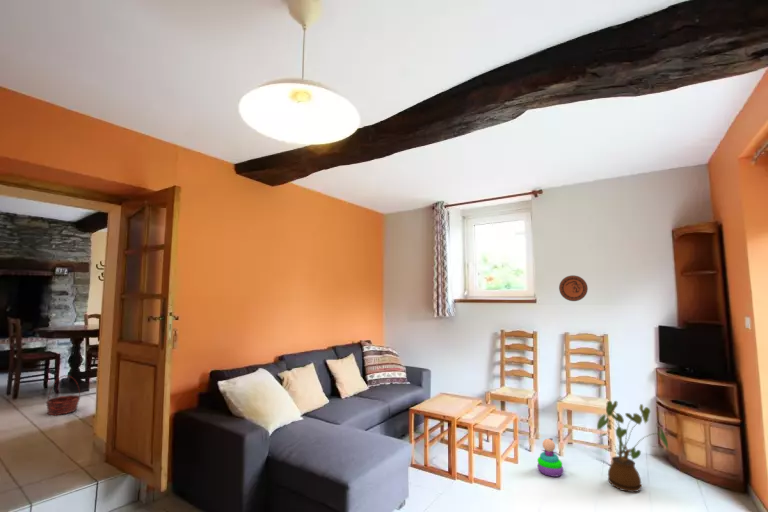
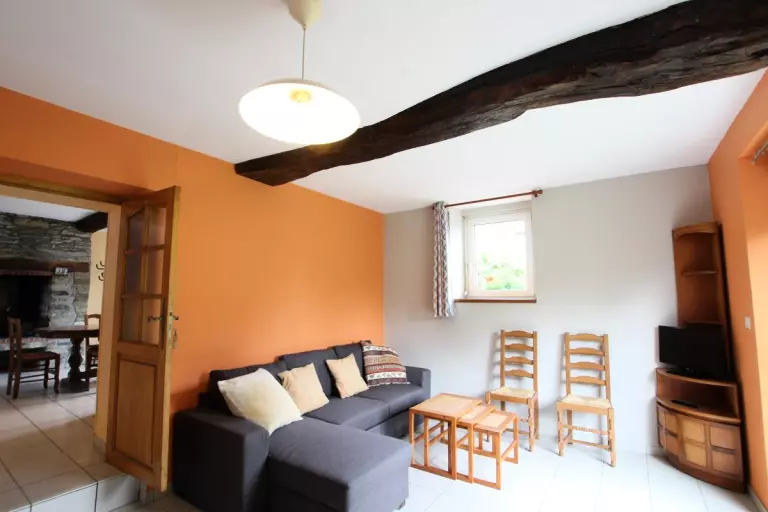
- basket (63, 396)
- decorative plate (573, 288)
- house plant (626, 446)
- stacking toy (549, 455)
